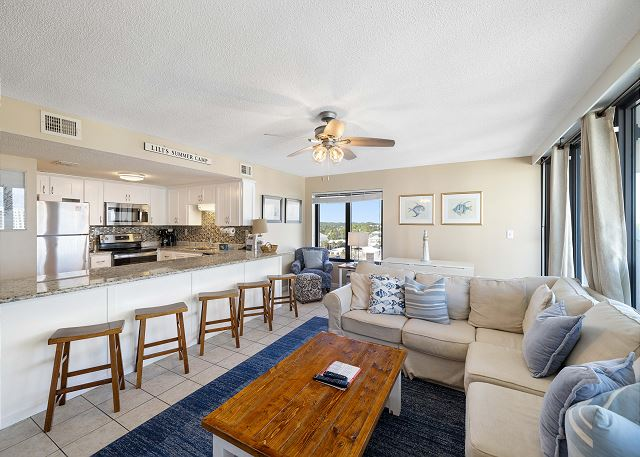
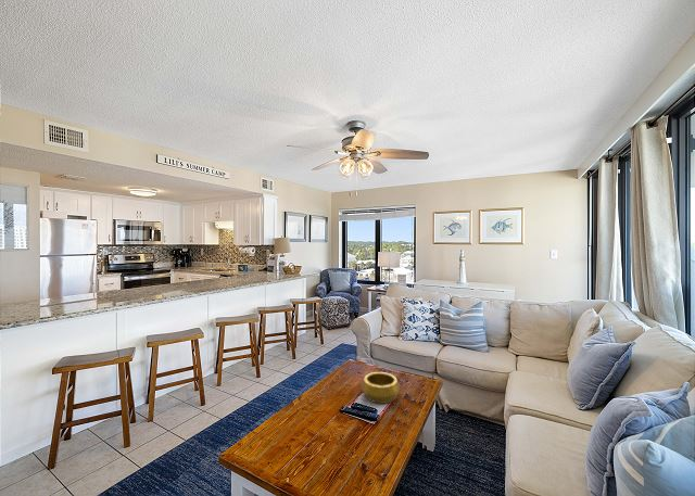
+ decorative bowl (380, 386)
